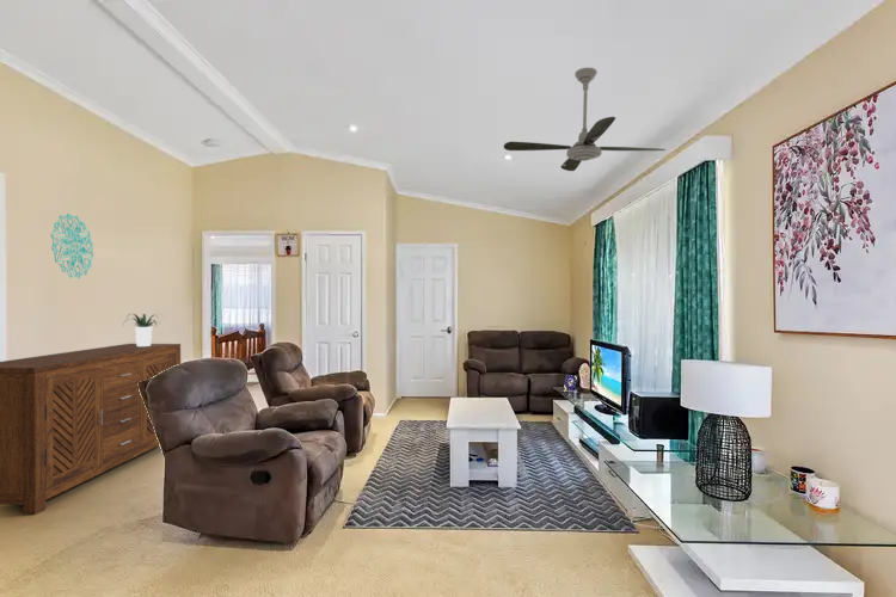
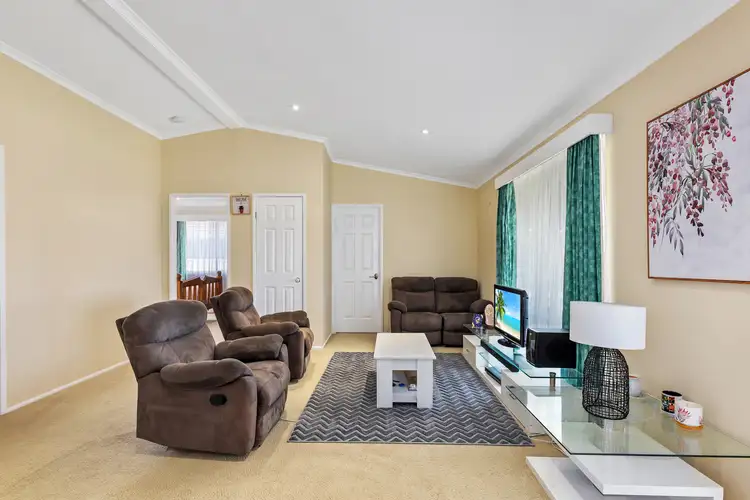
- potted plant (142, 328)
- wall decoration (73, 246)
- sideboard (93, 412)
- ceiling fan (584, 113)
